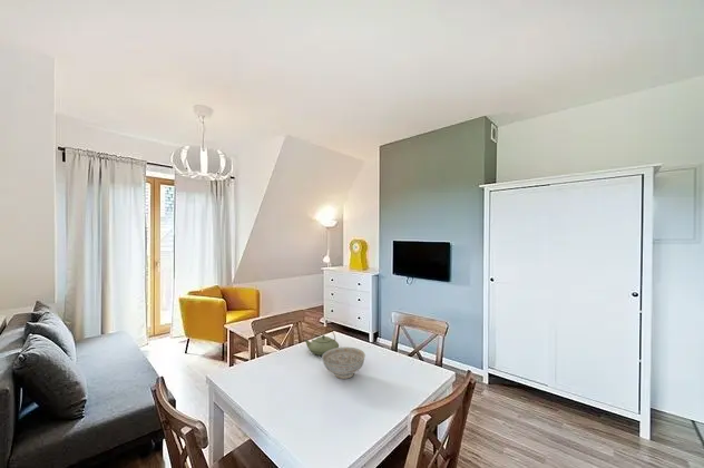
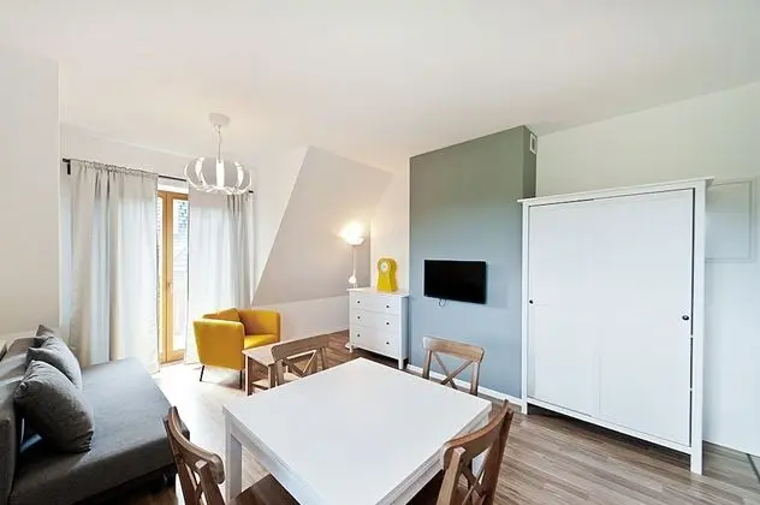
- decorative bowl (343, 364)
- teapot (321, 339)
